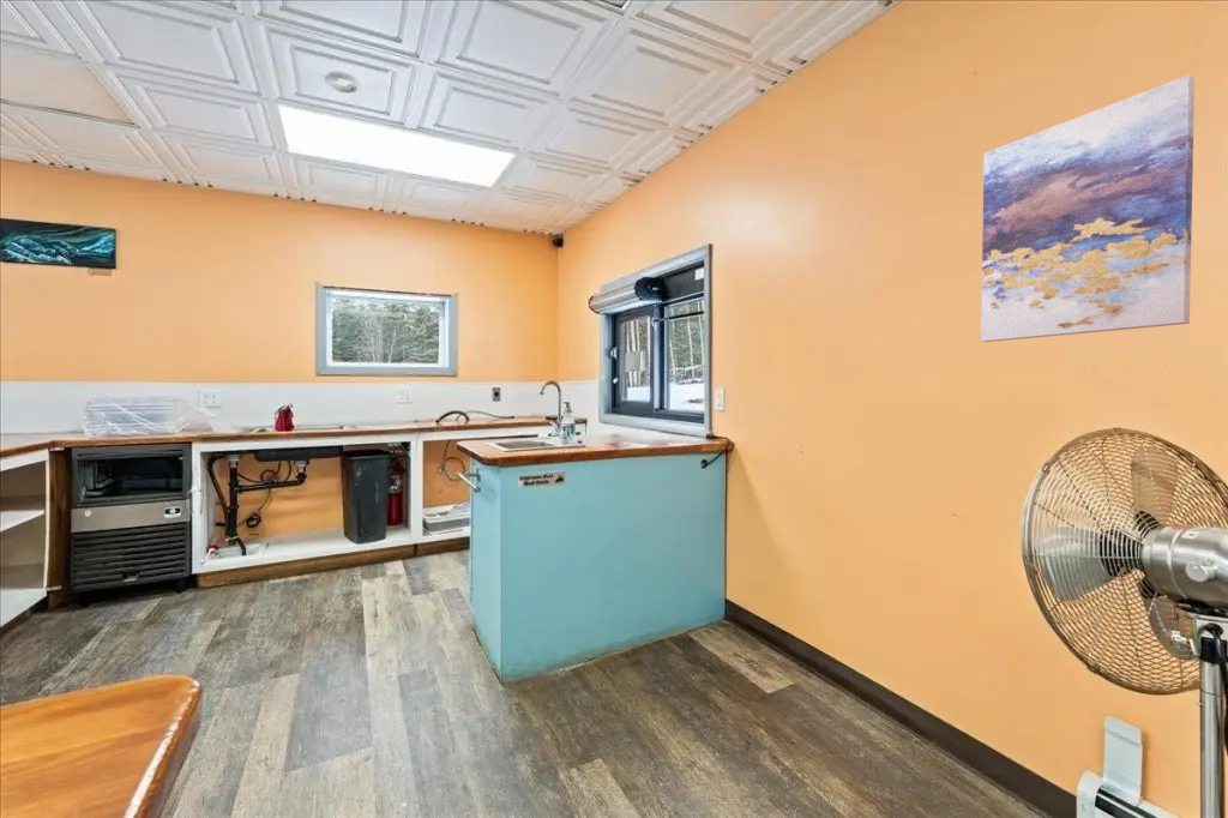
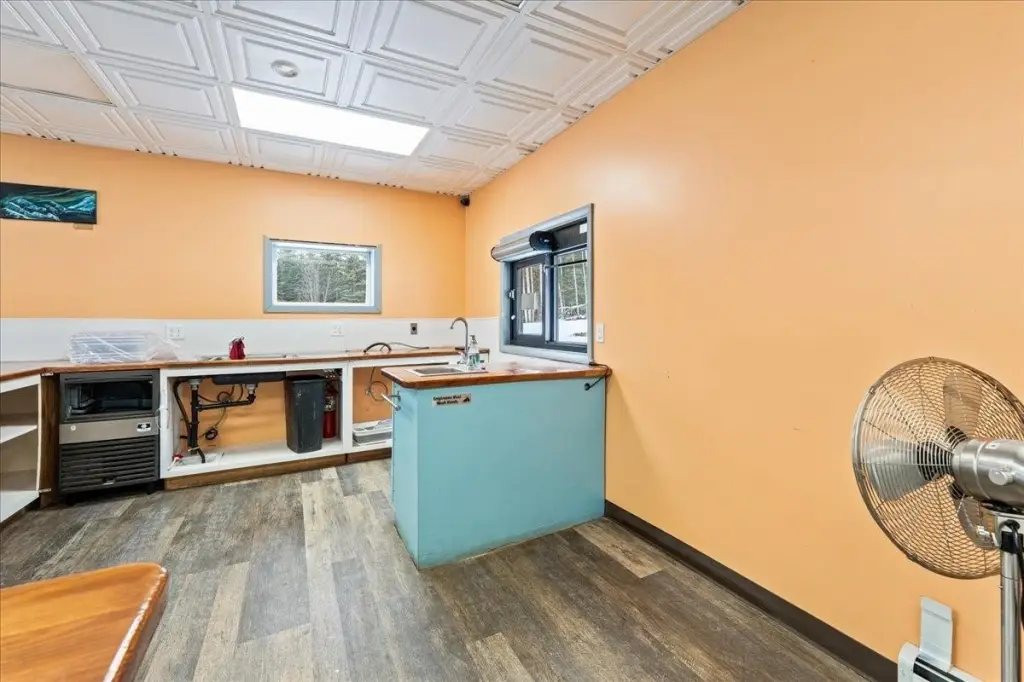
- wall art (1073, 227)
